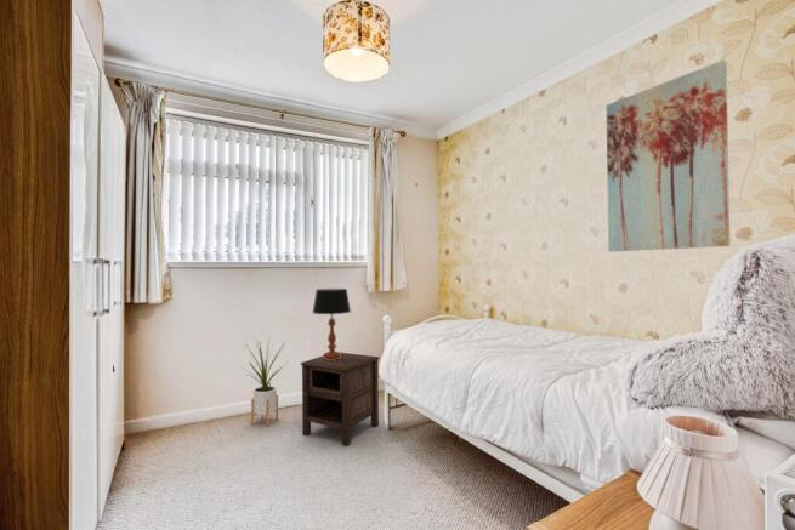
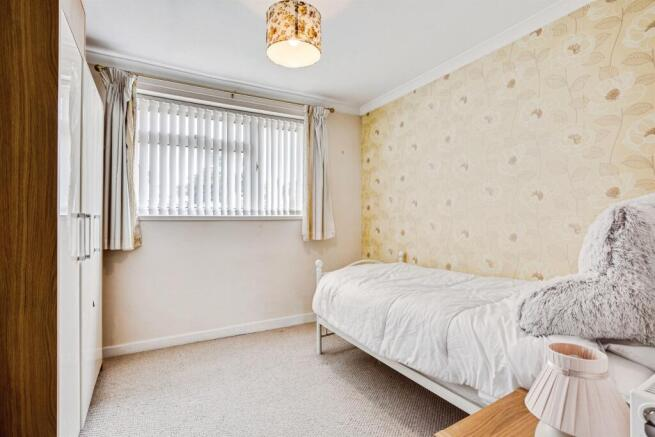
- table lamp (331, 323)
- wall art (660, 166)
- nightstand (341, 394)
- house plant (265, 377)
